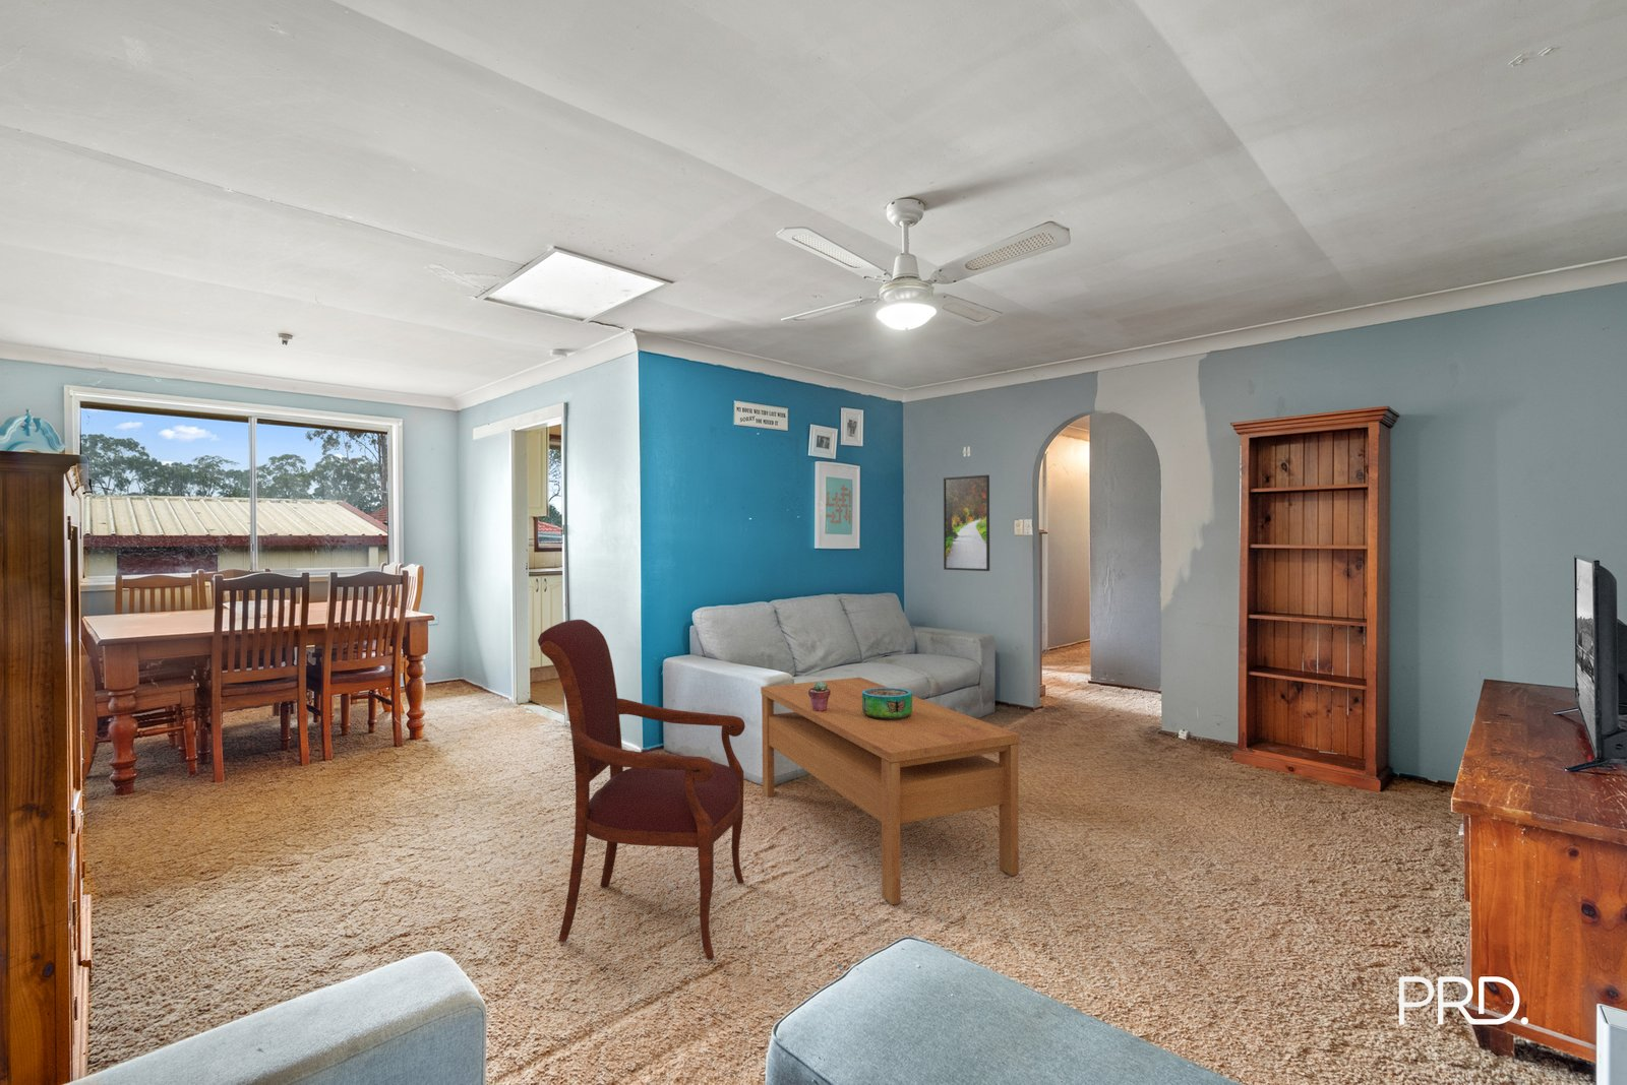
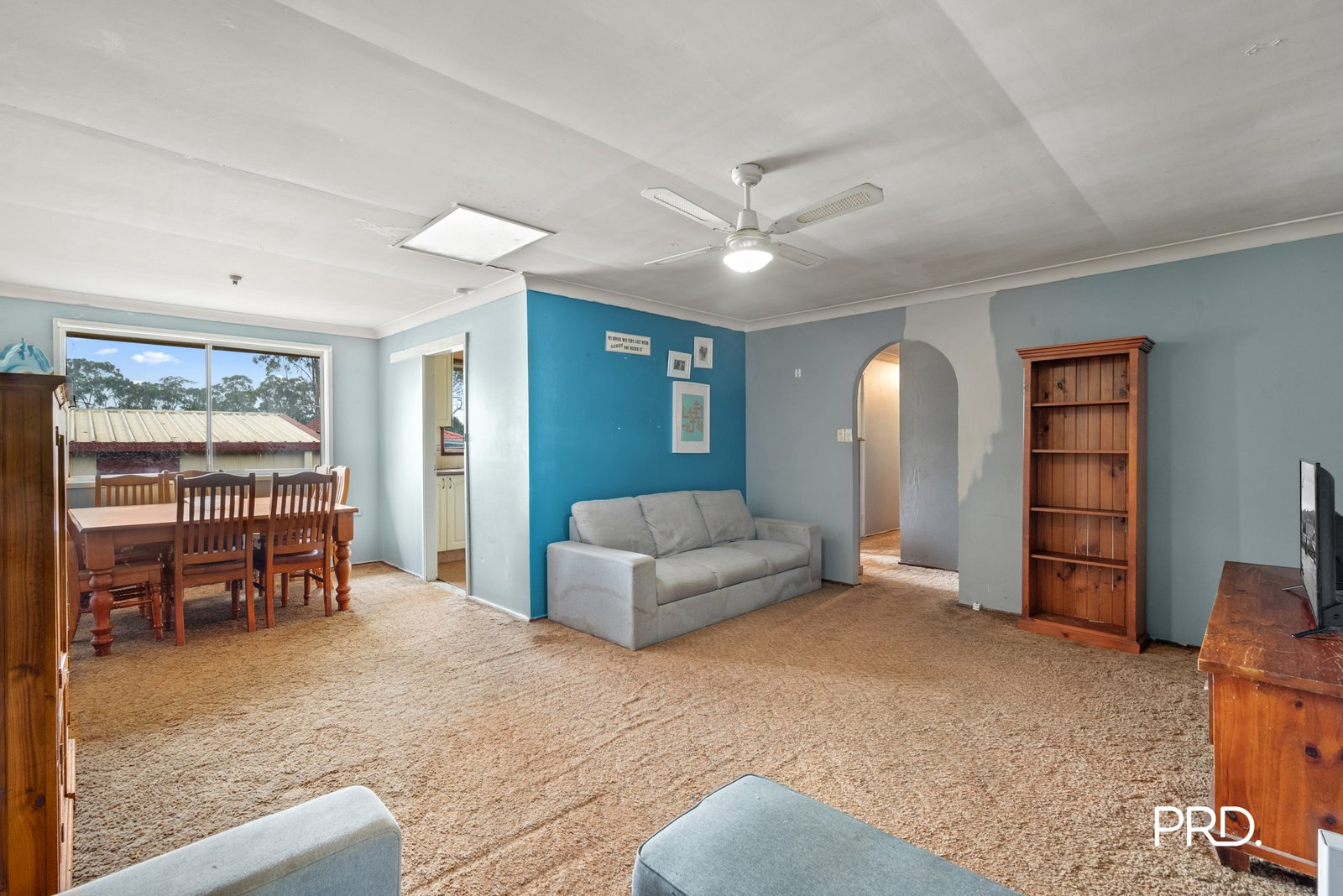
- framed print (966, 523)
- decorative bowl (887, 702)
- armchair (658, 768)
- potted succulent (819, 694)
- coffee table (872, 767)
